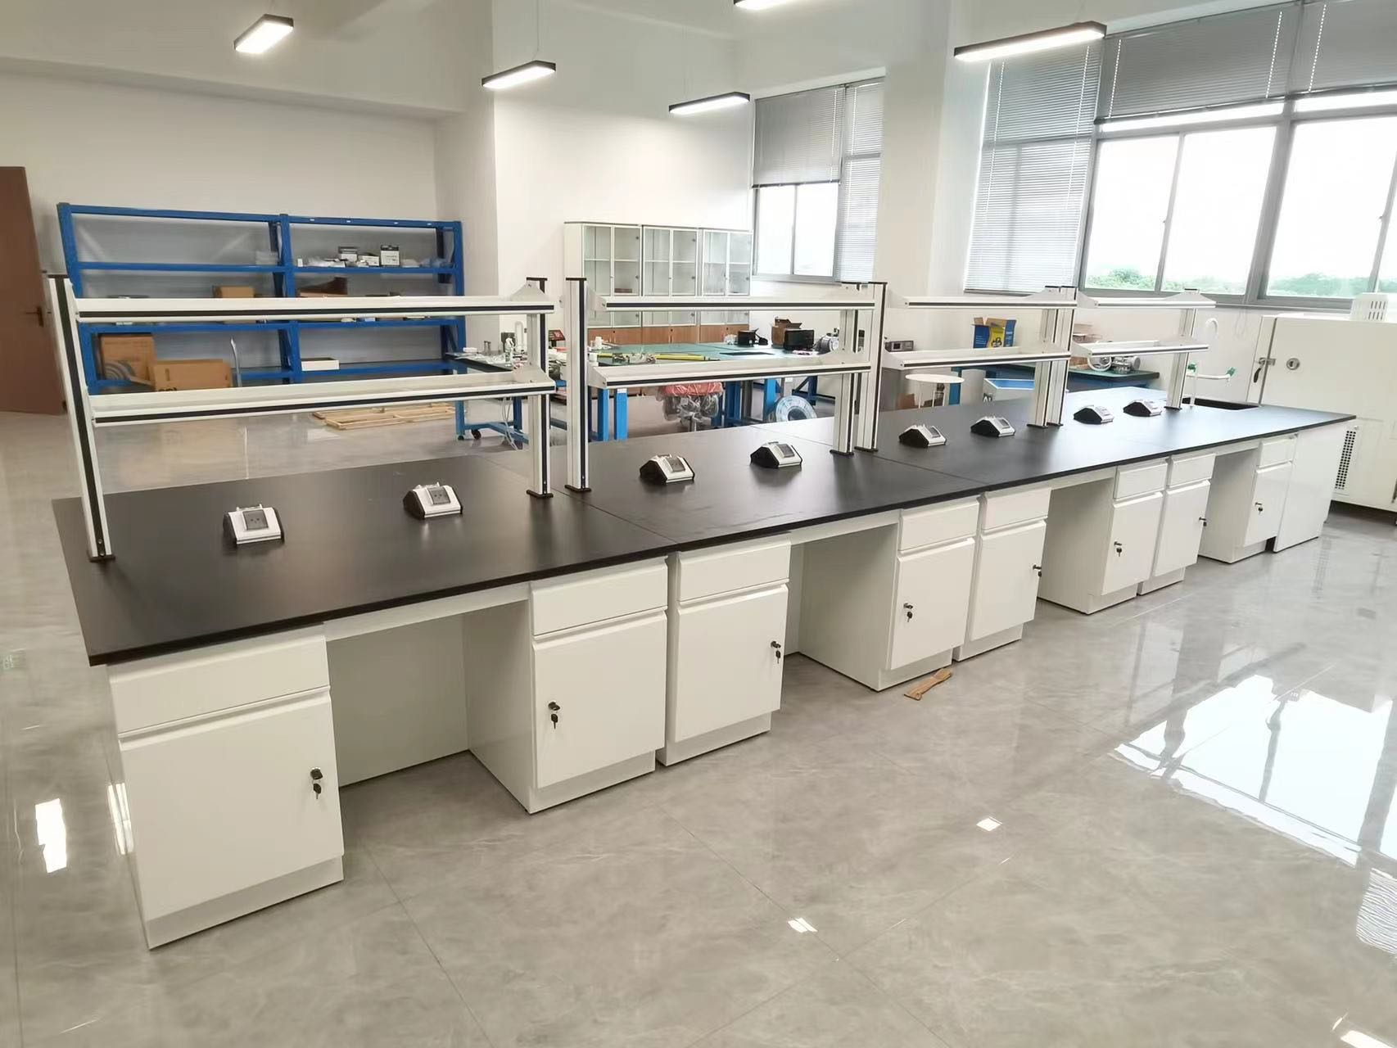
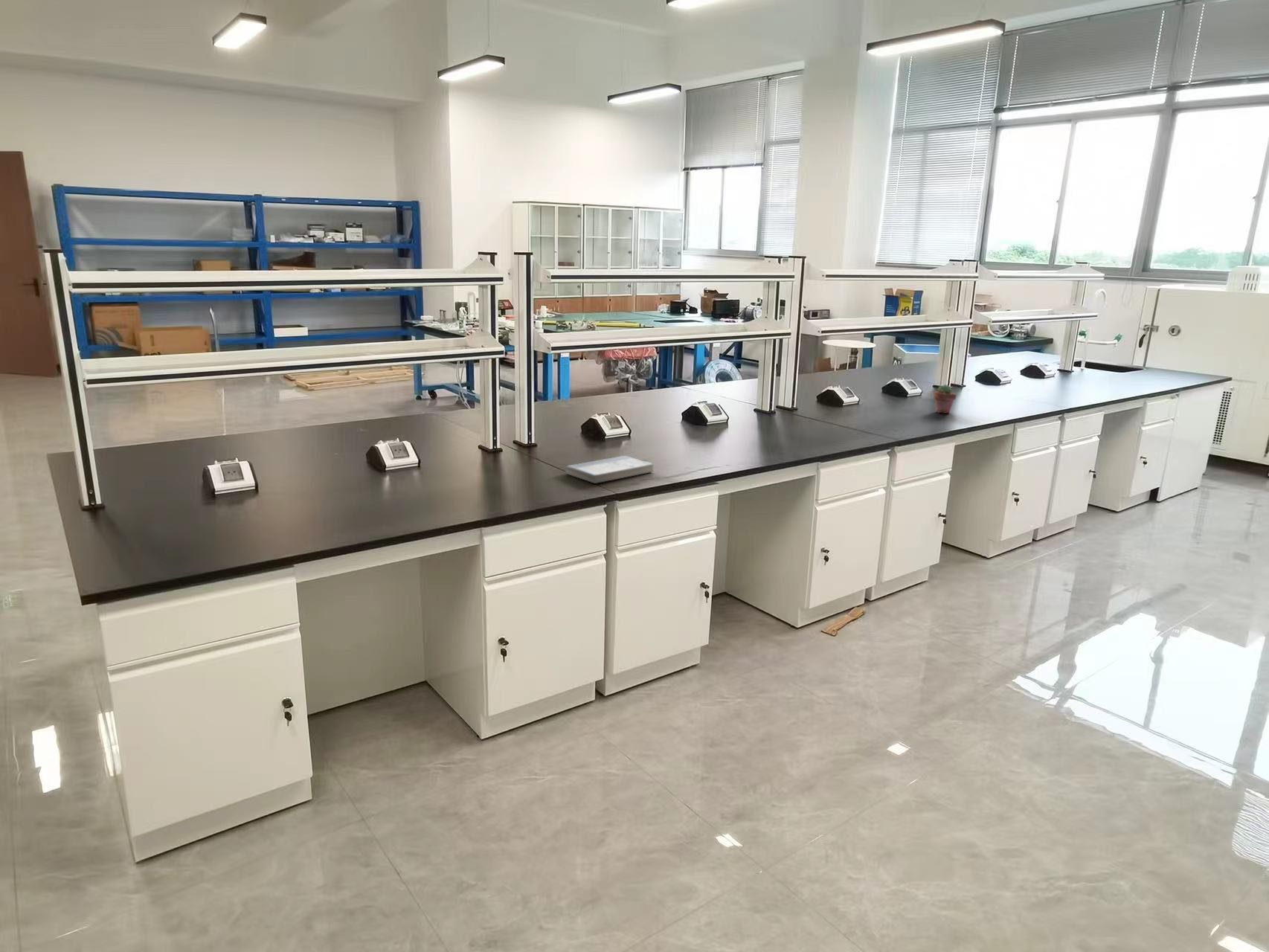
+ book (609, 469)
+ potted succulent (944, 398)
